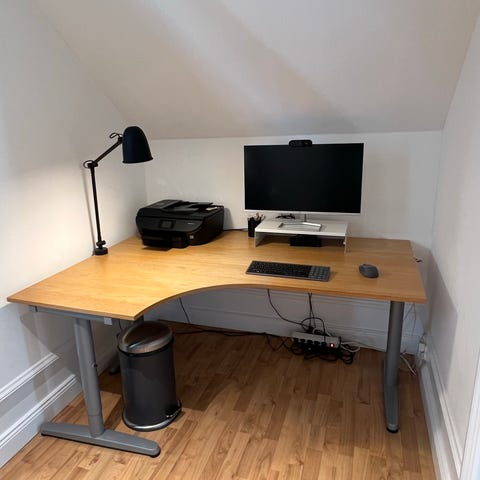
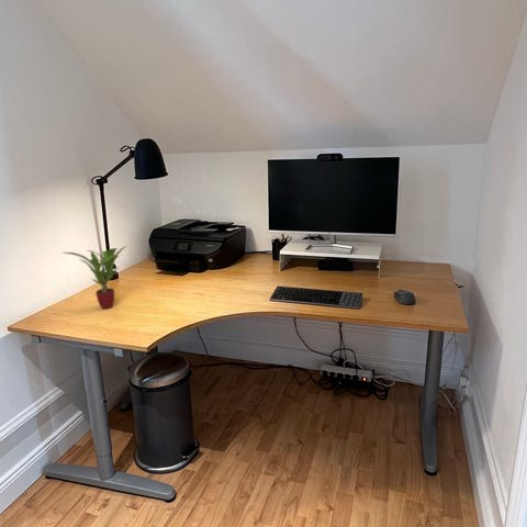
+ potted plant (98, 277)
